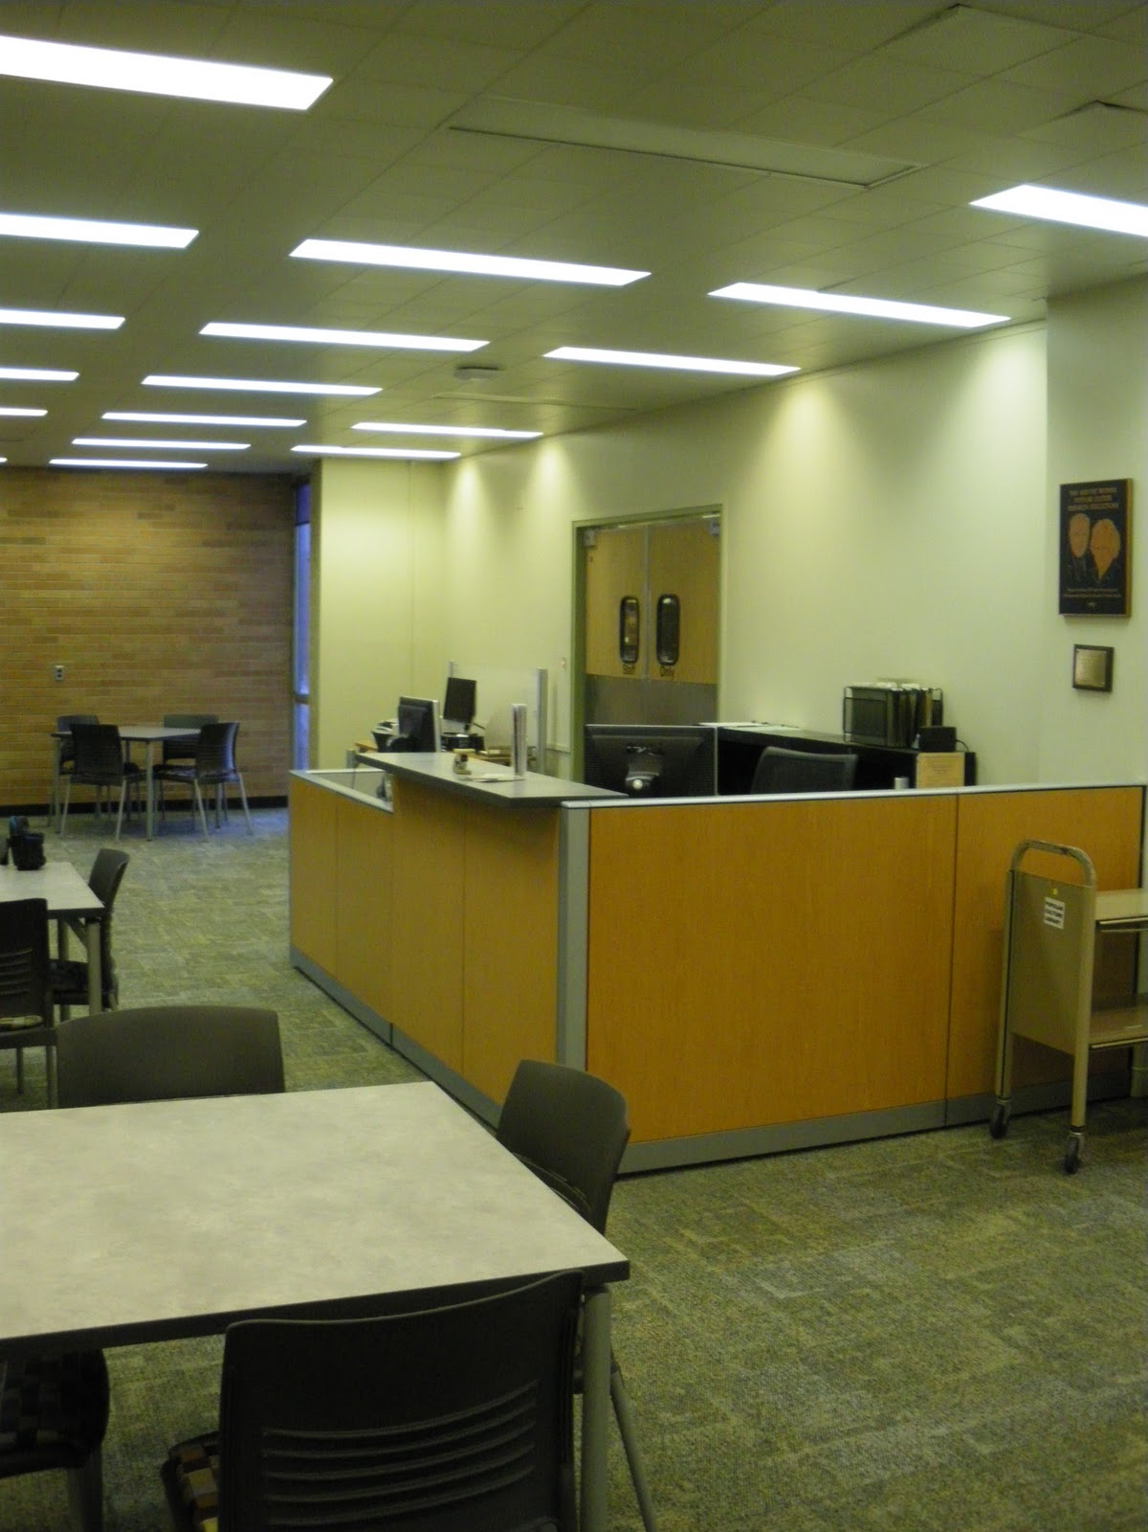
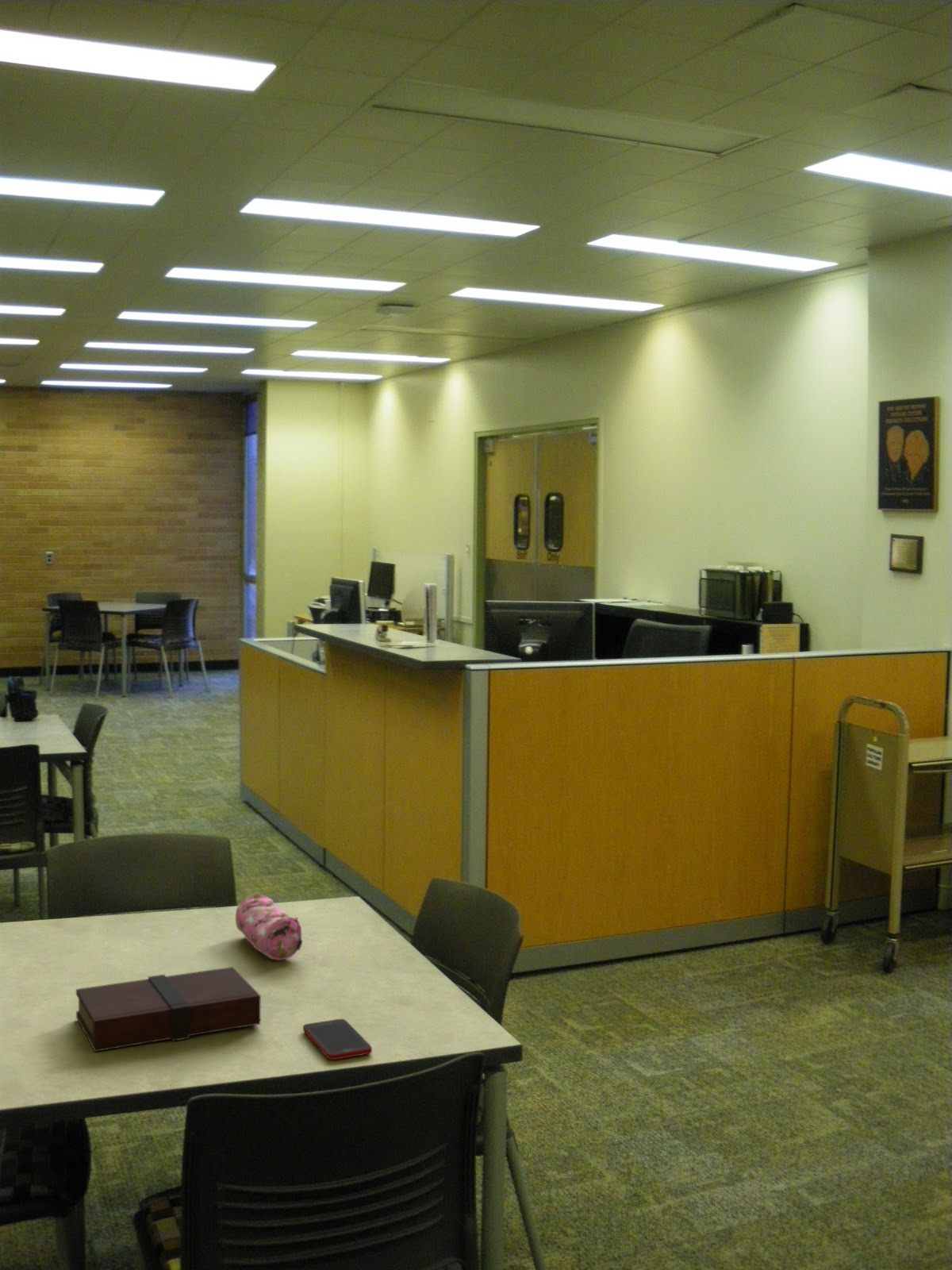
+ pencil case (267, 926)
+ cell phone (336, 1038)
+ book (167, 1006)
